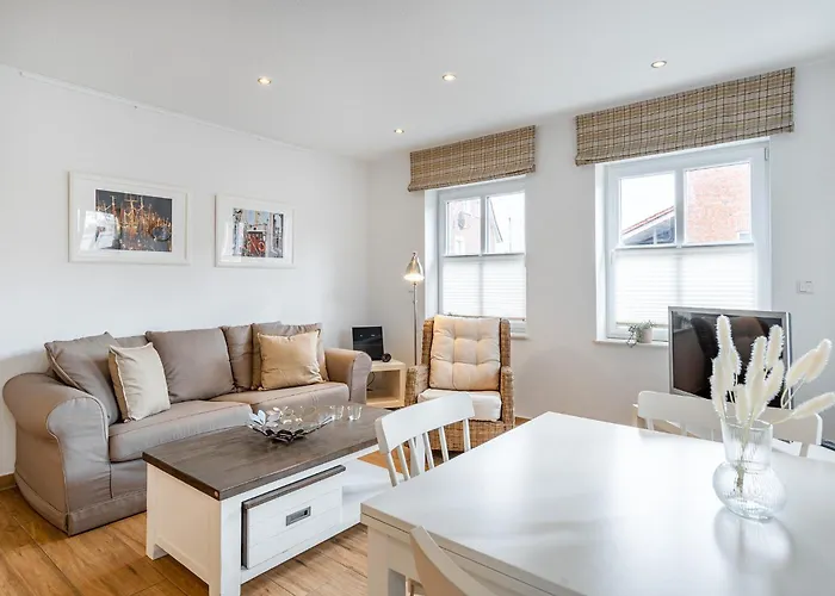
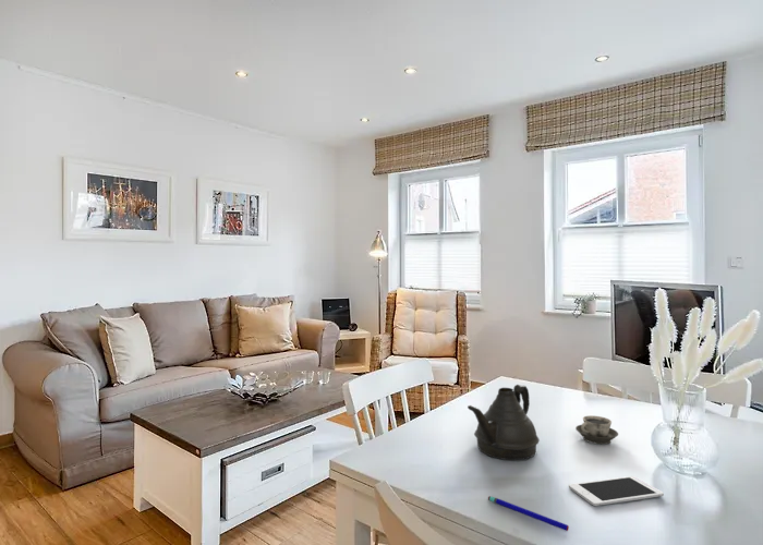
+ pen (525, 511)
+ teapot (498, 421)
+ cell phone (615, 489)
+ cup (596, 429)
